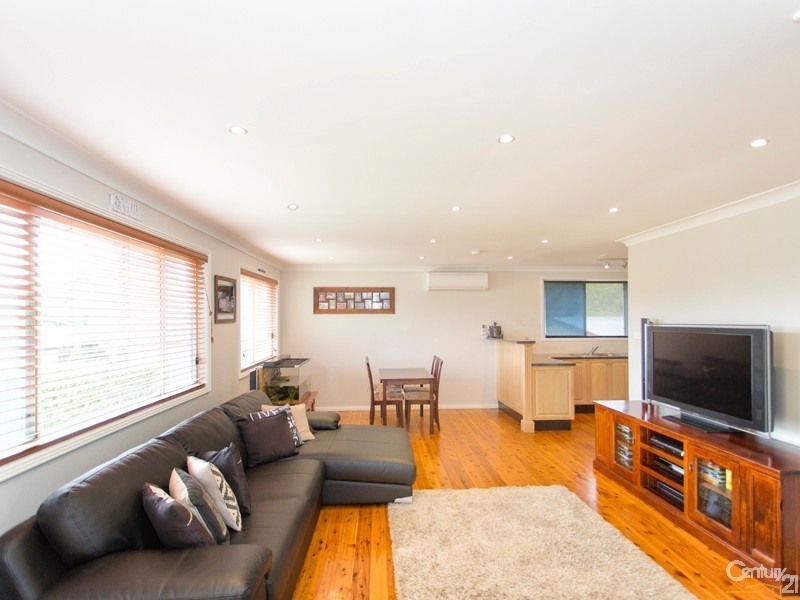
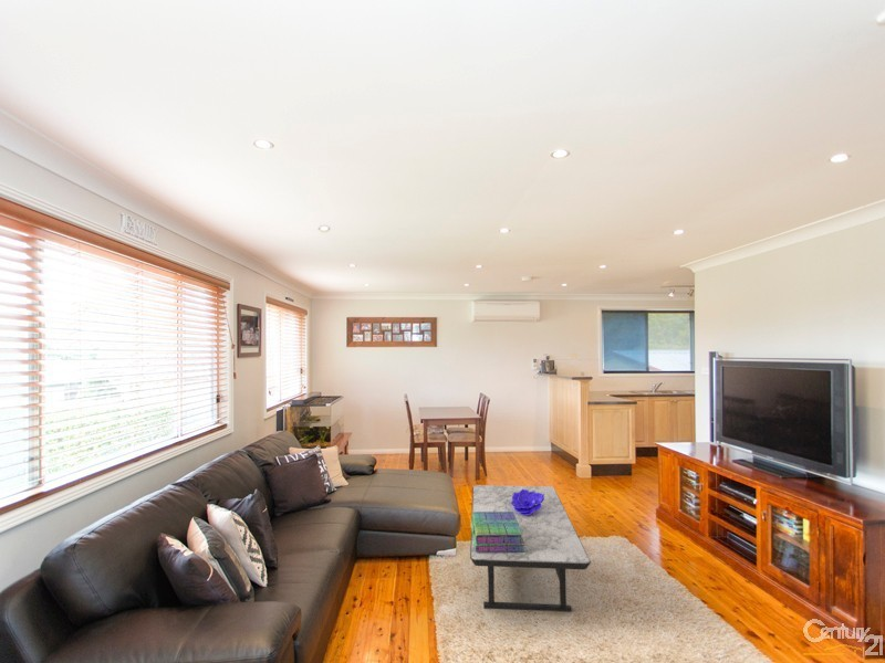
+ coffee table (523, 545)
+ decorative bowl (525, 501)
+ stack of books (496, 528)
